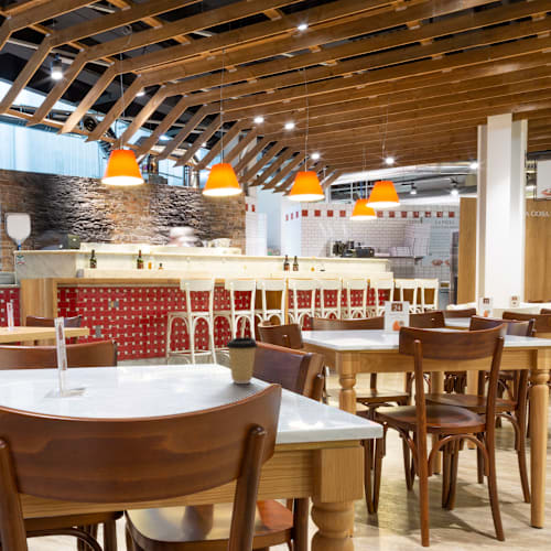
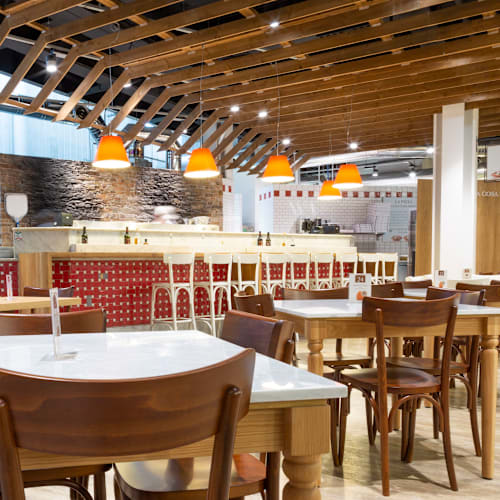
- coffee cup (241, 360)
